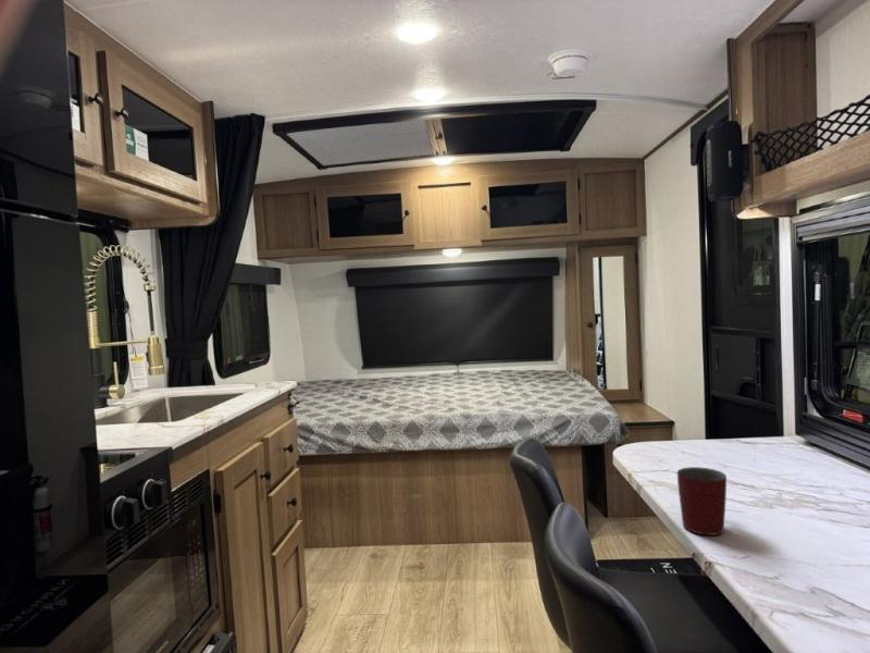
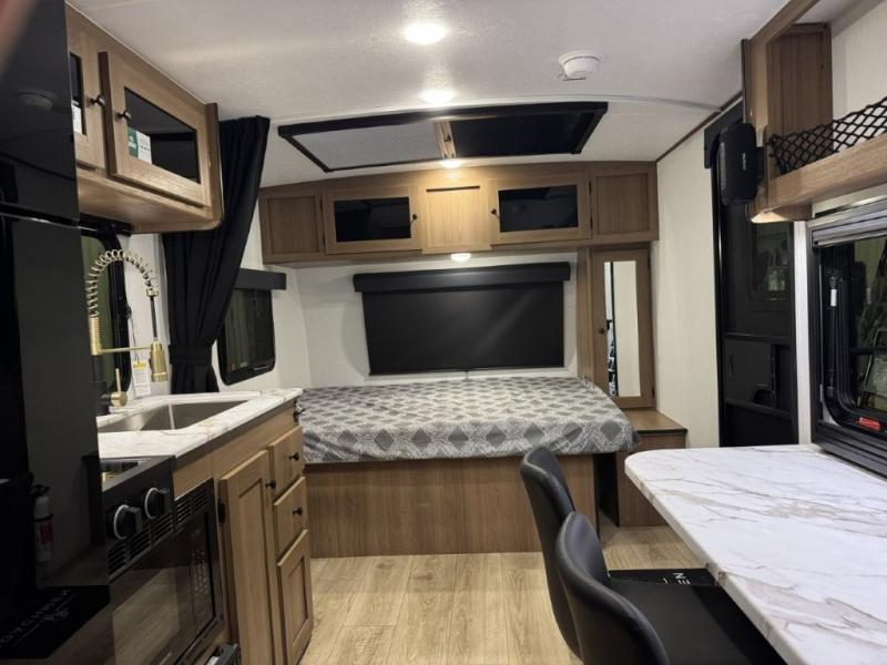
- mug (701, 497)
